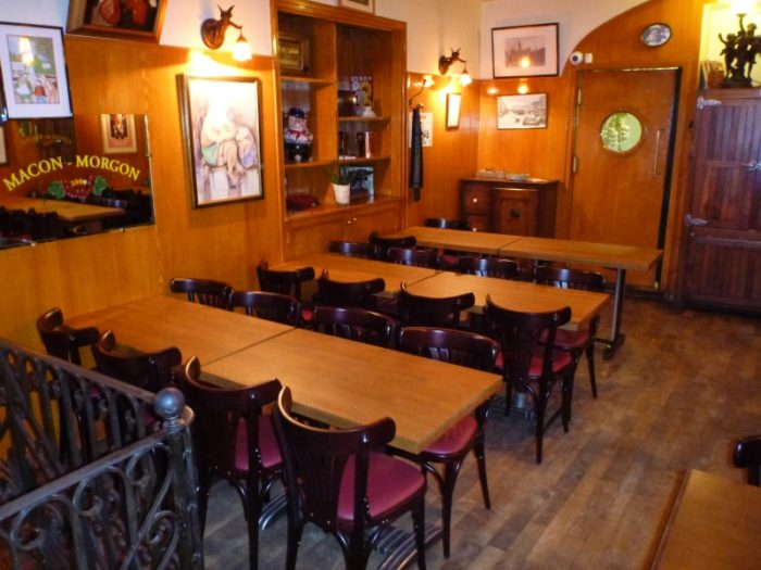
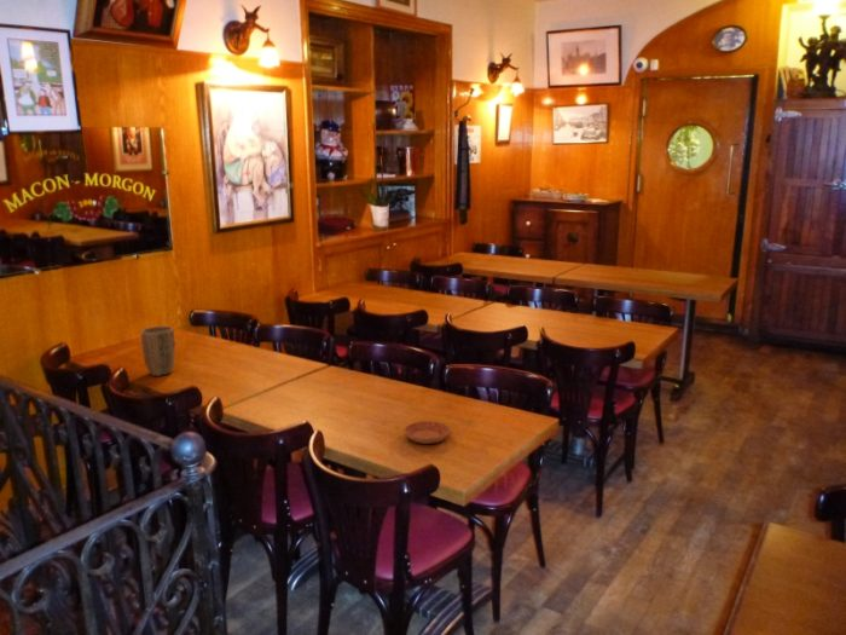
+ saucer (427, 433)
+ plant pot (158, 351)
